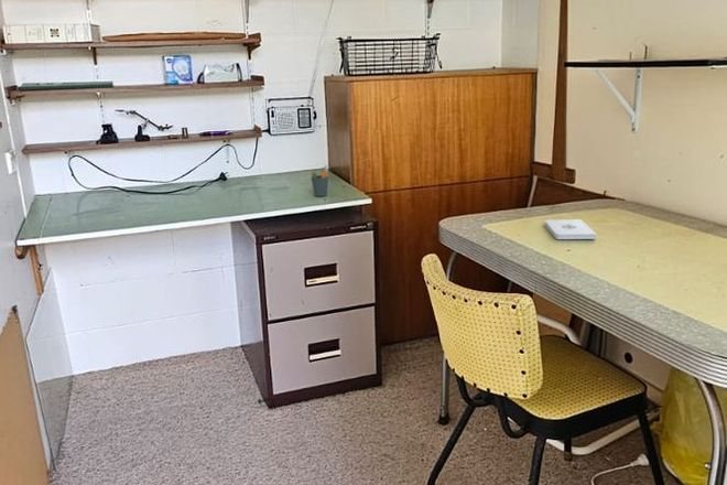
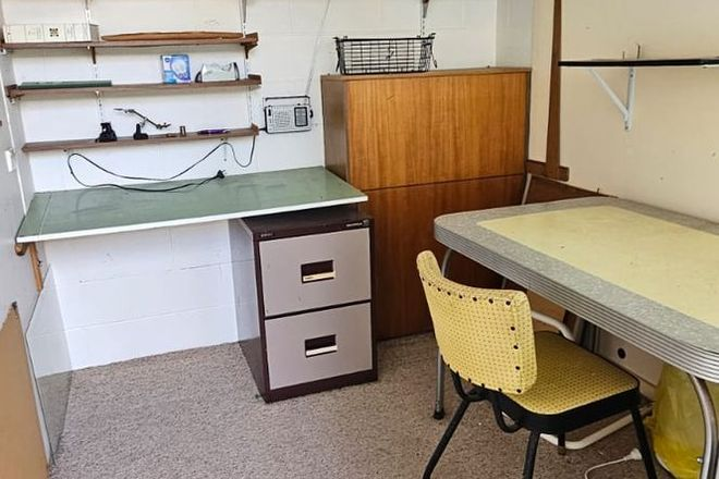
- pen holder (319, 181)
- notepad (568, 228)
